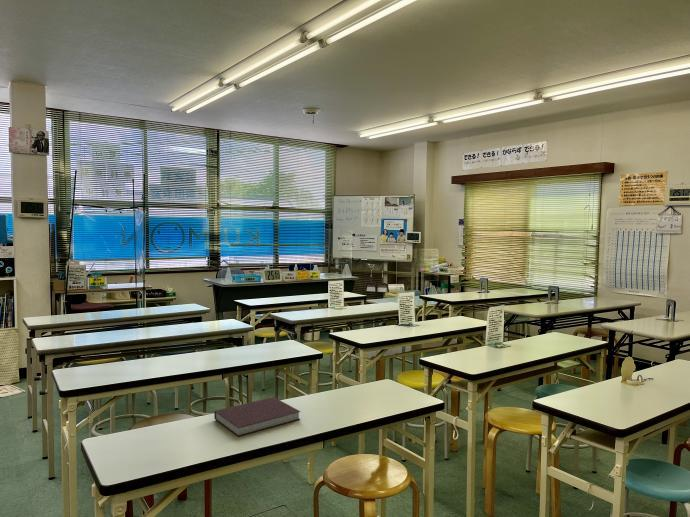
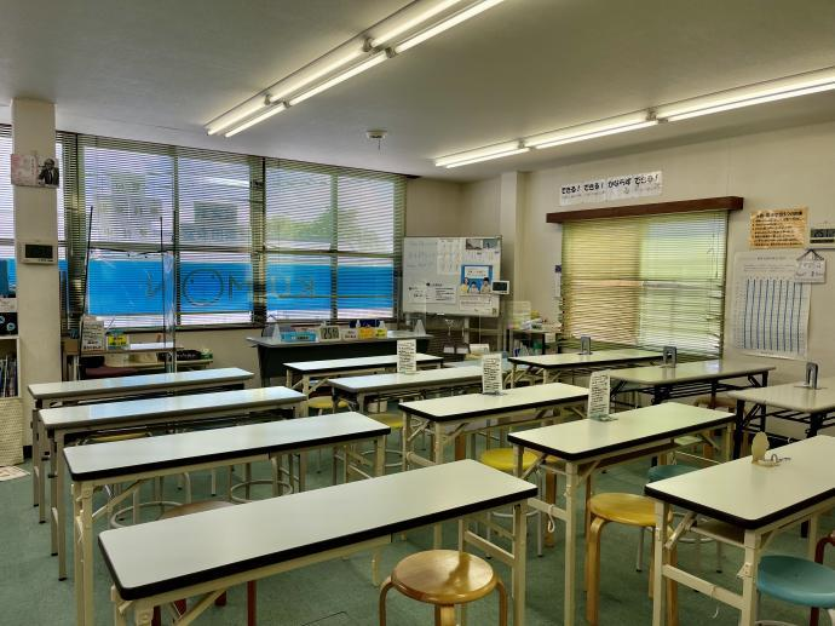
- notebook (257, 415)
